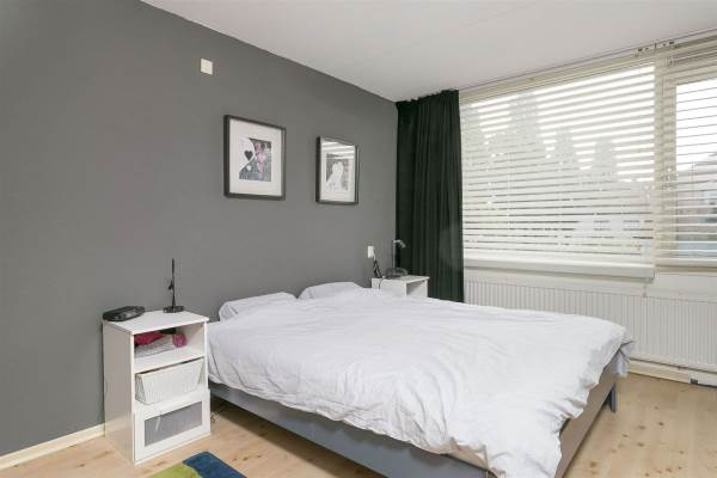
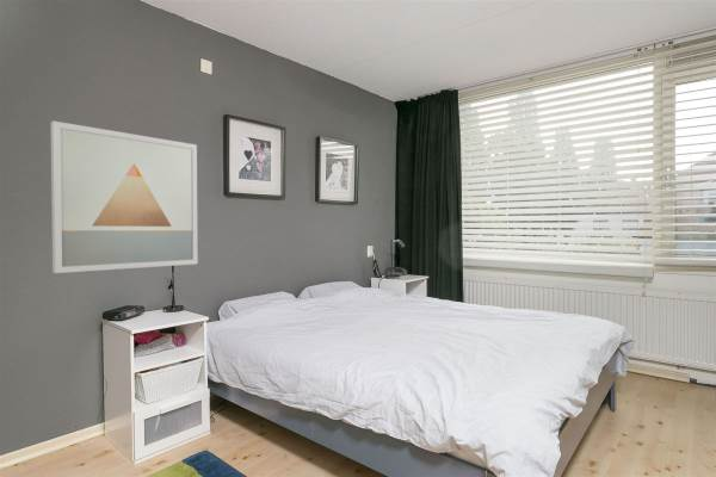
+ wall art (132, 202)
